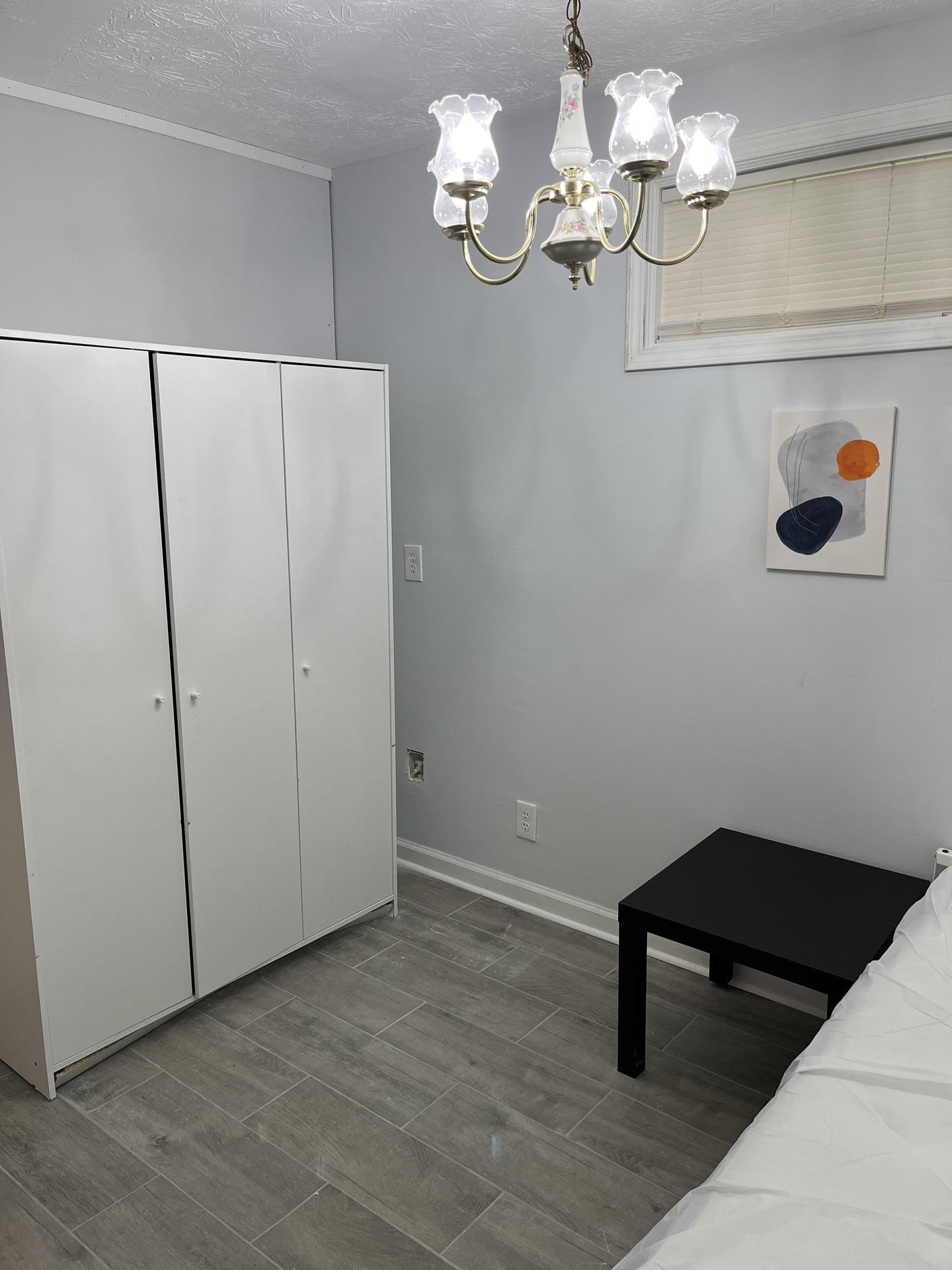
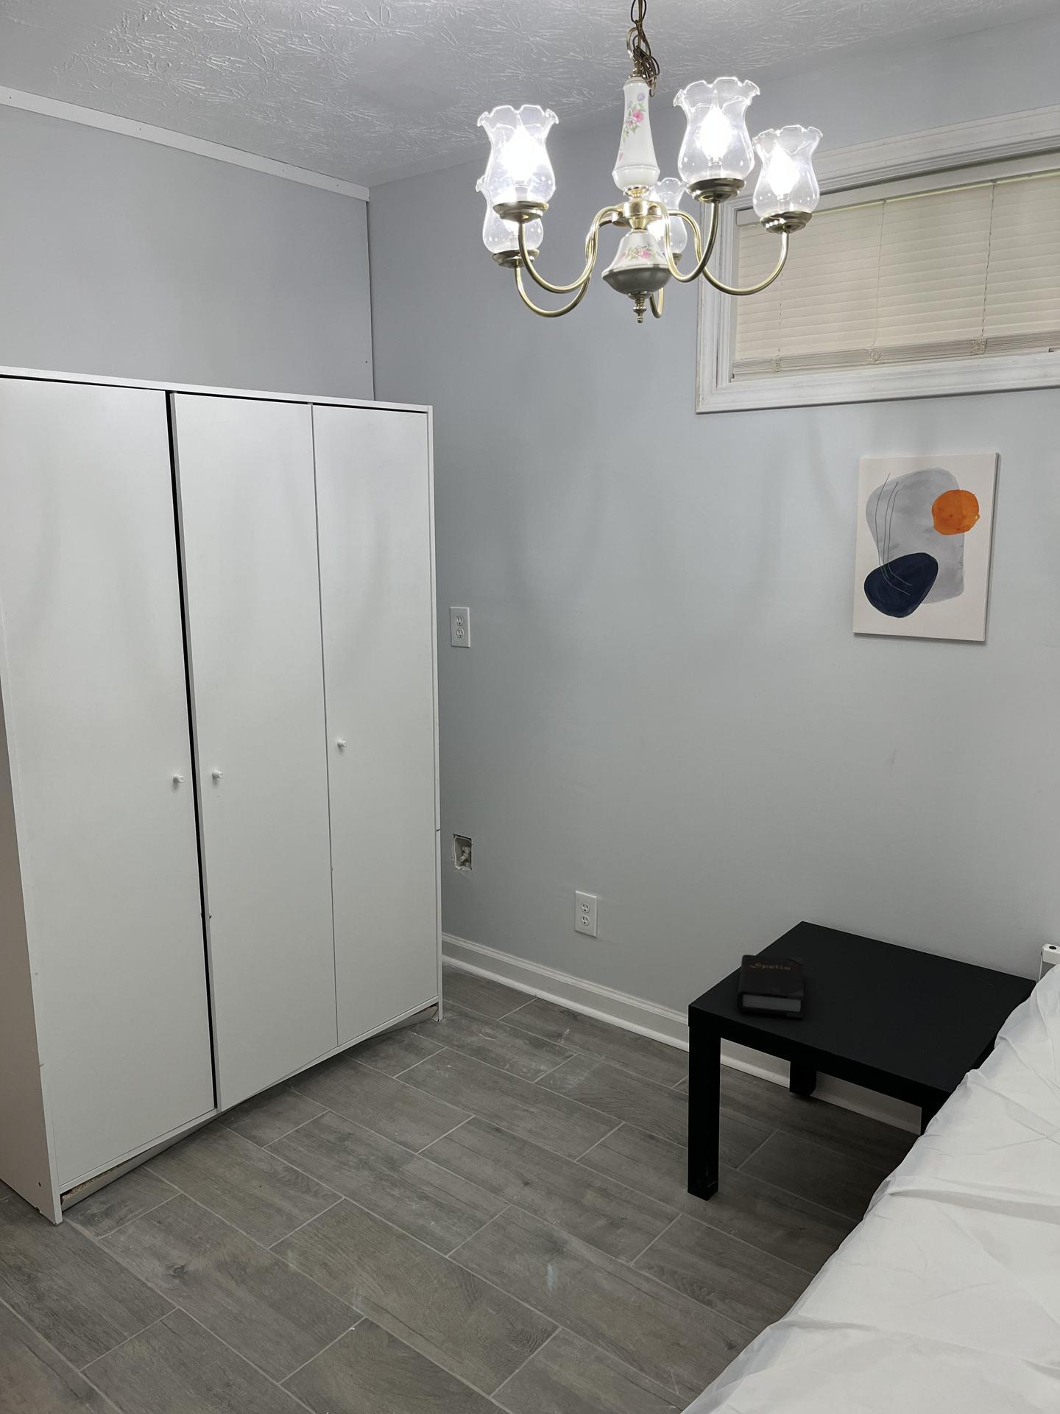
+ hardback book (771, 984)
